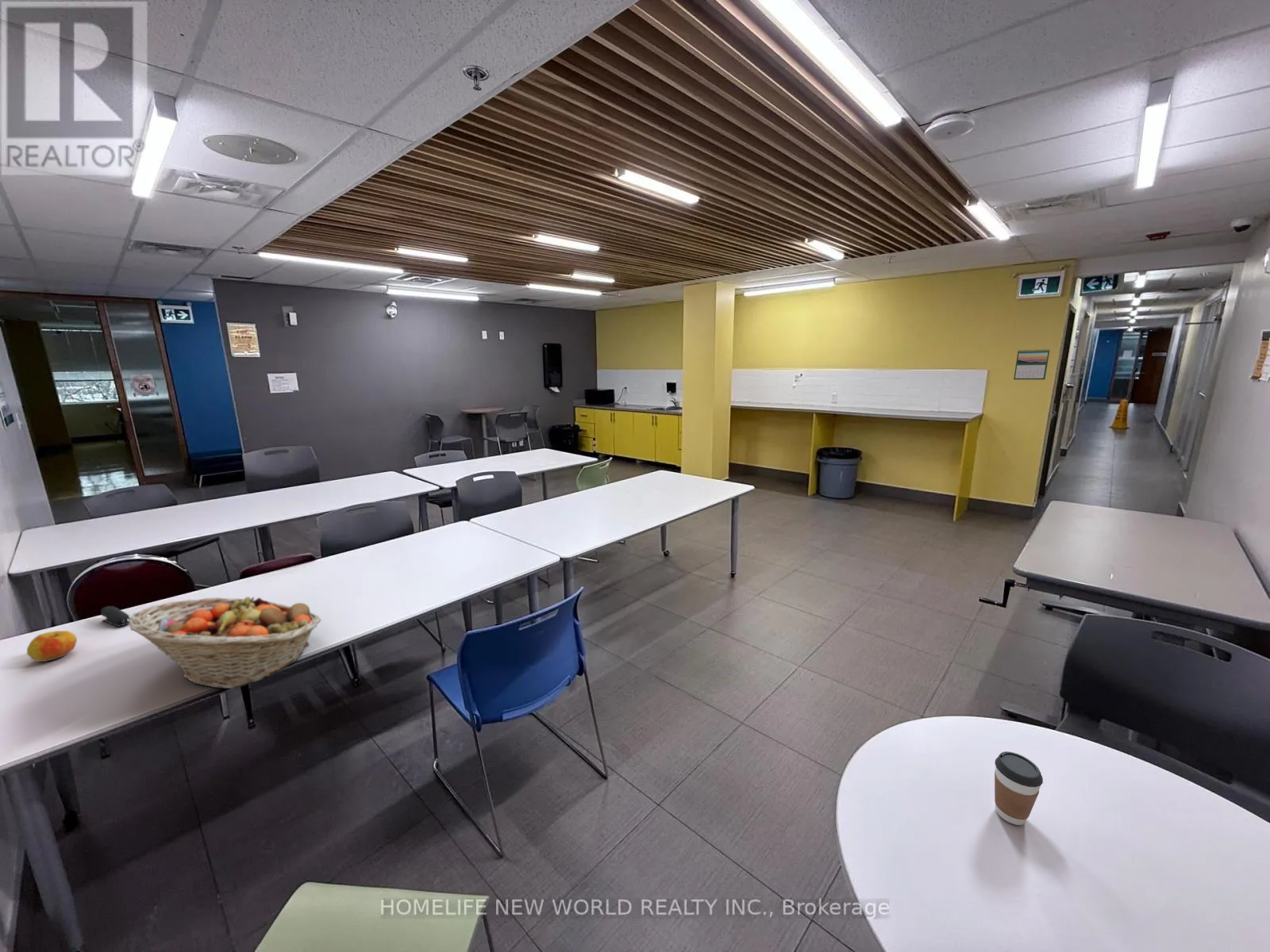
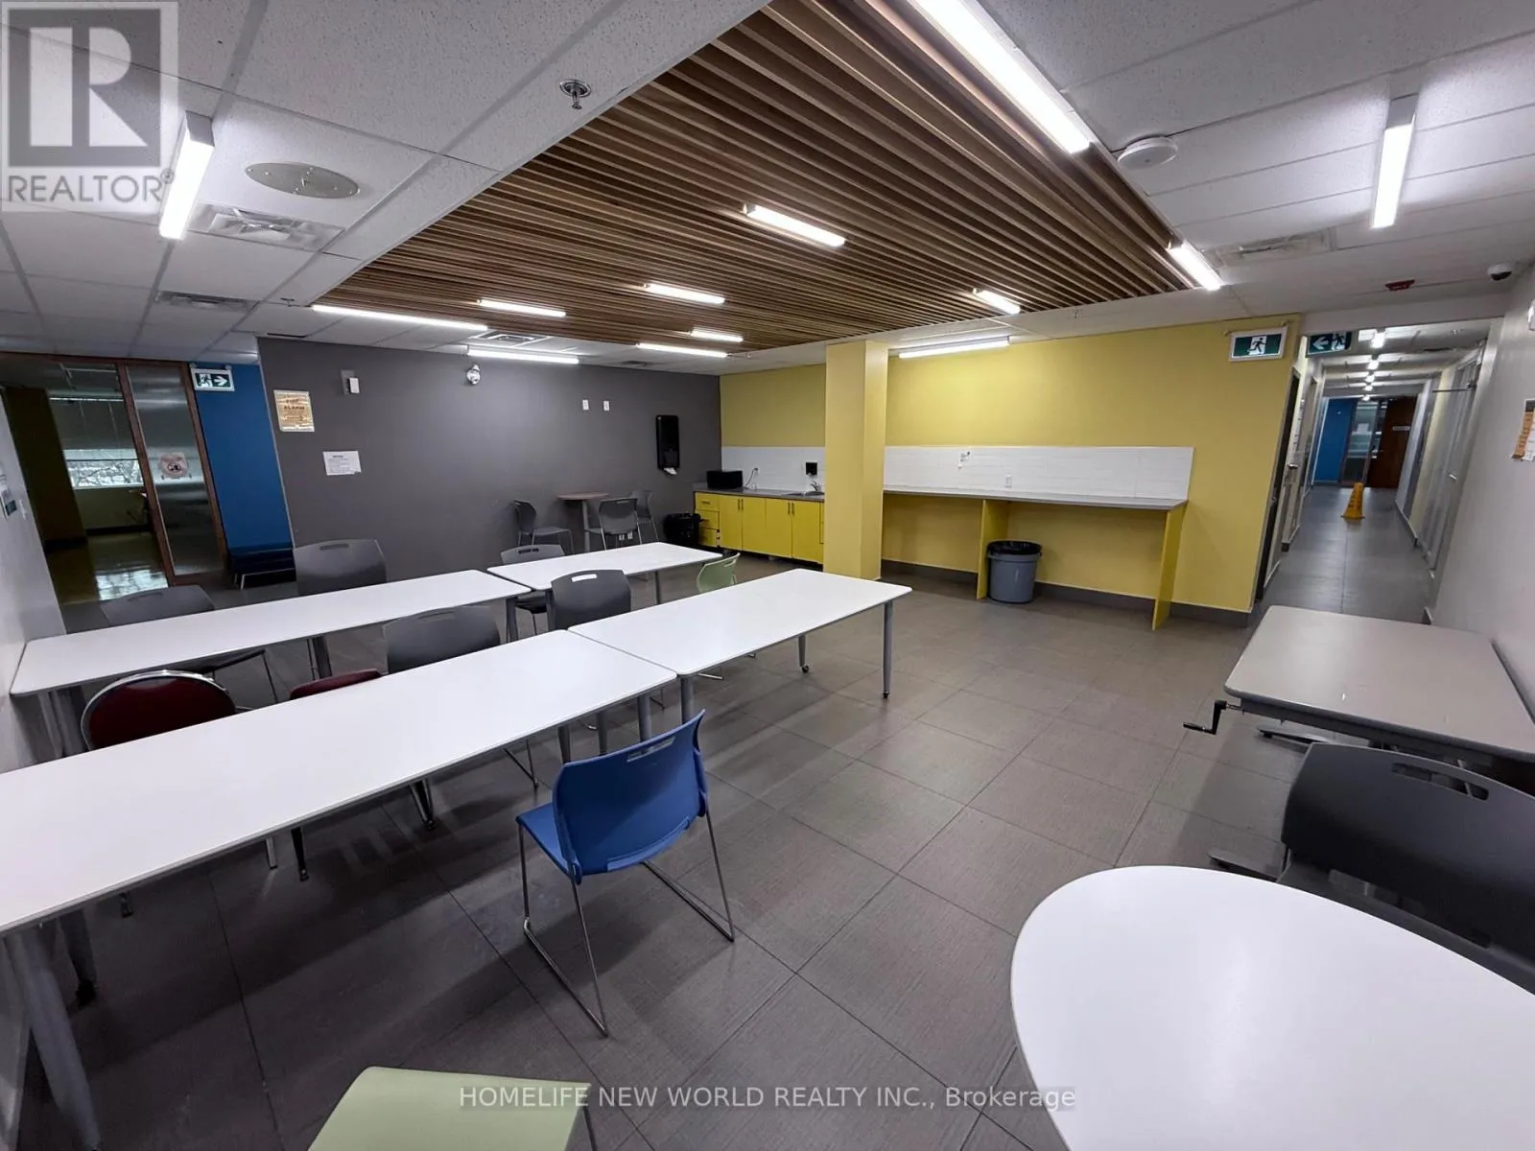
- coffee cup (1014, 789)
- fruit basket (233, 630)
- apple (52, 645)
- calendar (1031, 364)
- stapler (115, 616)
